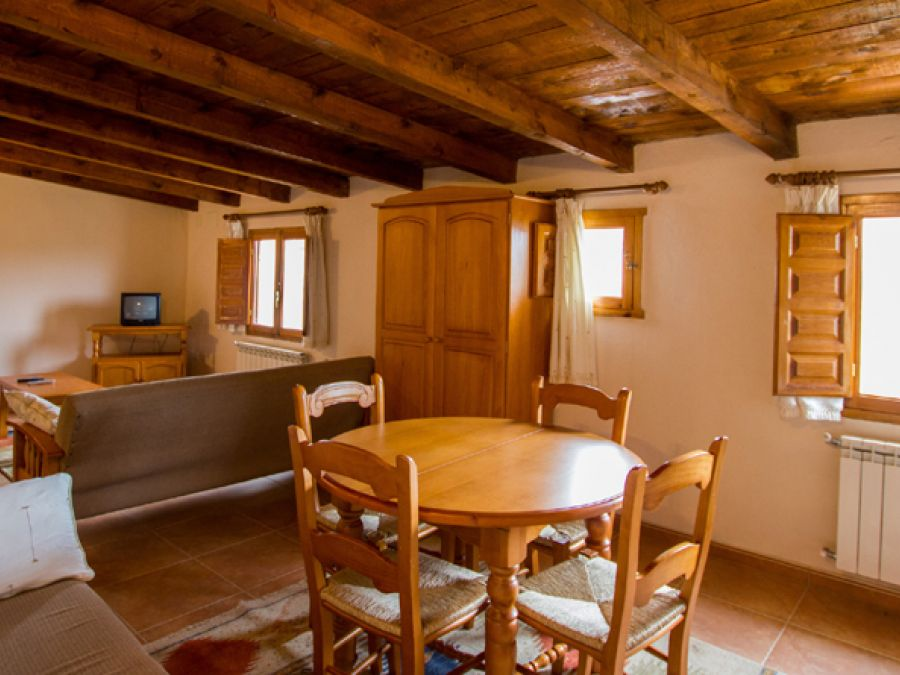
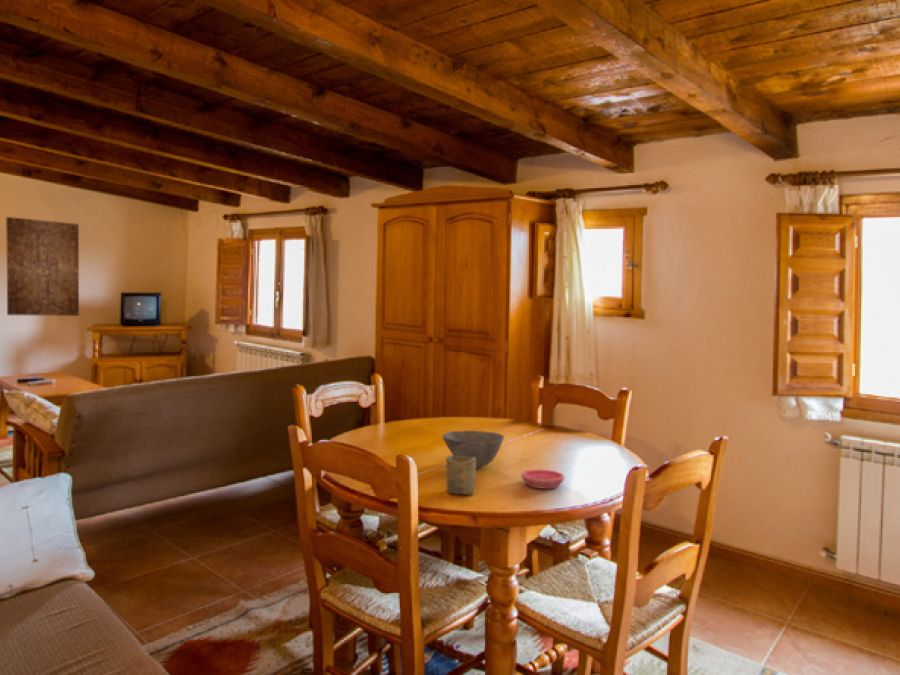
+ cup (460, 475)
+ wall art (43, 268)
+ saucer (542, 479)
+ bowl (472, 451)
